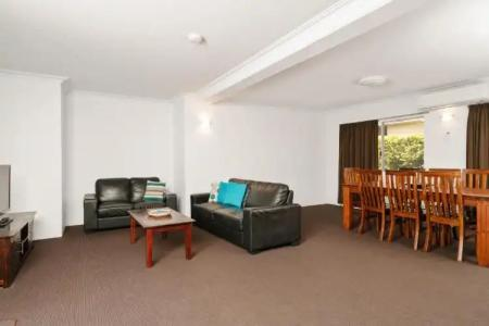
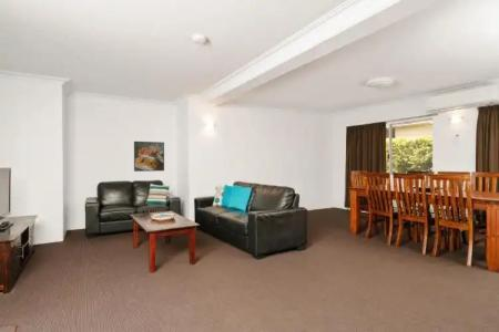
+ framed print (149, 156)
